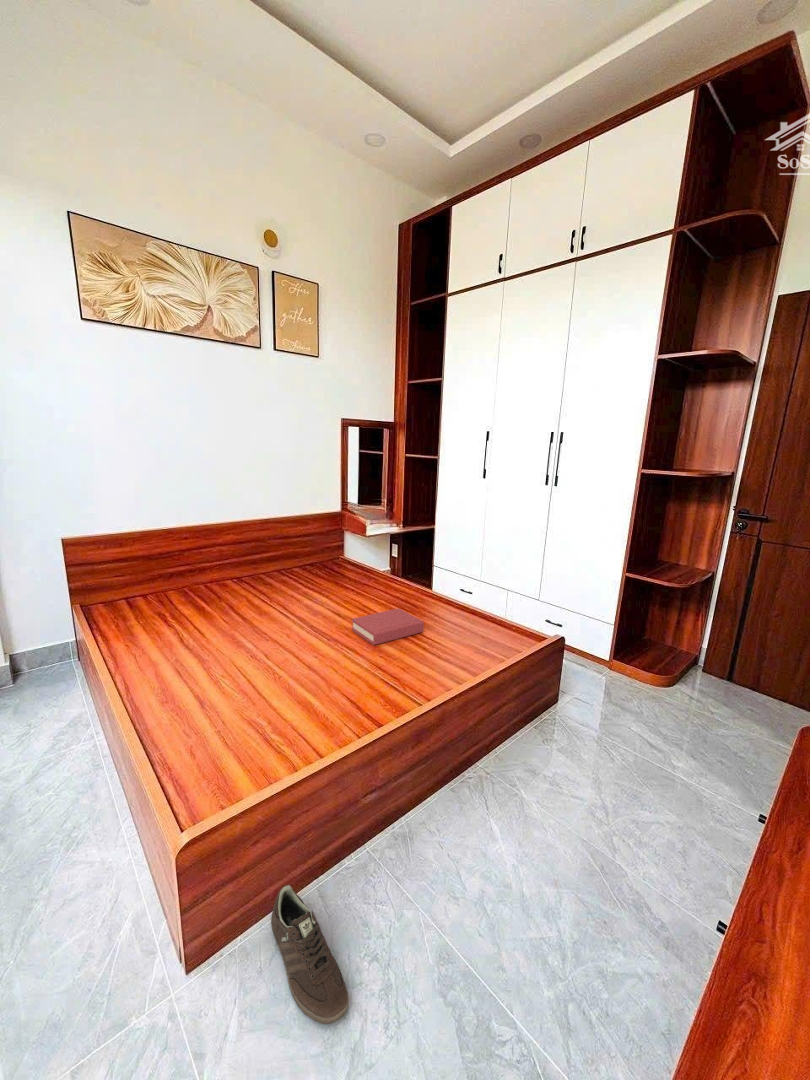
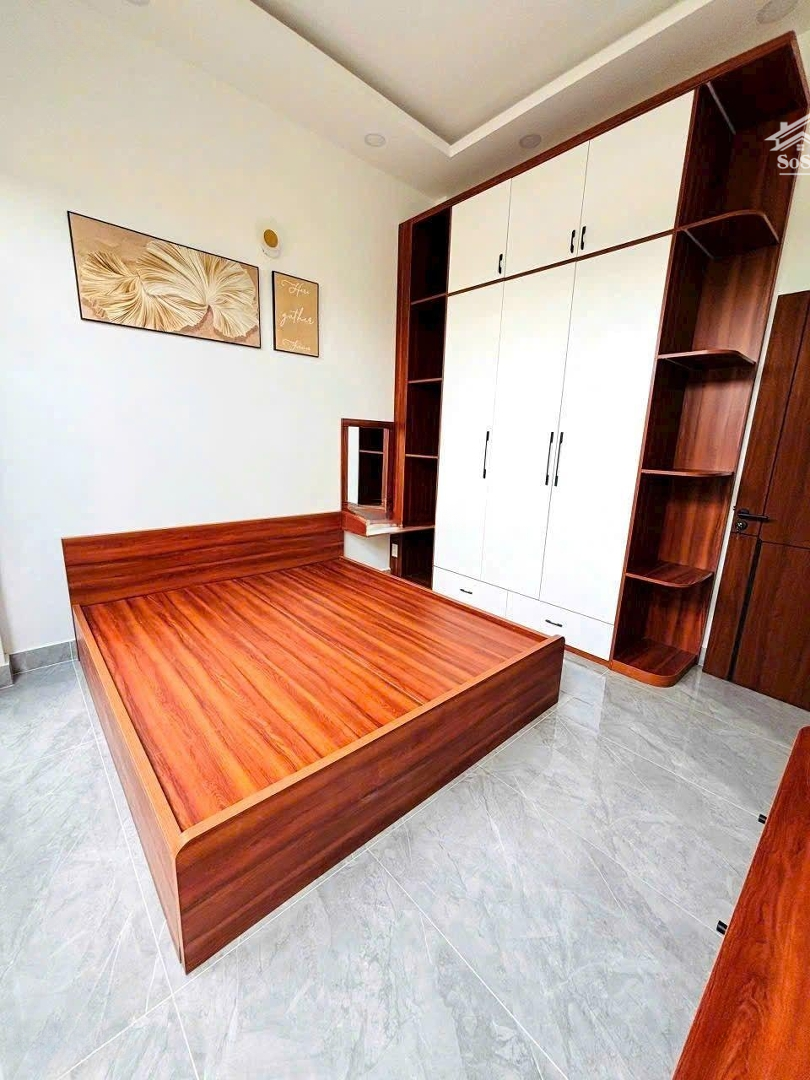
- sneaker (304, 948)
- hardback book (387, 625)
